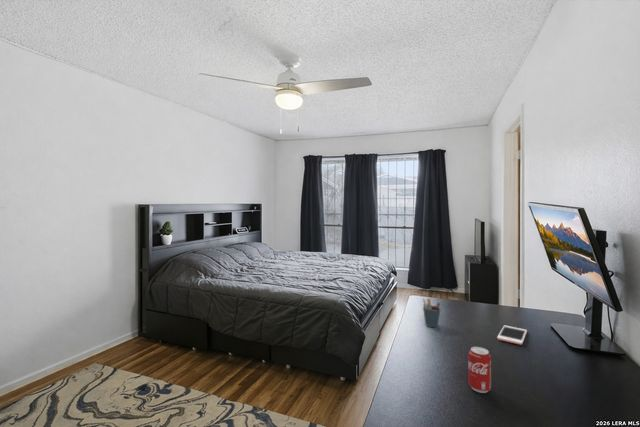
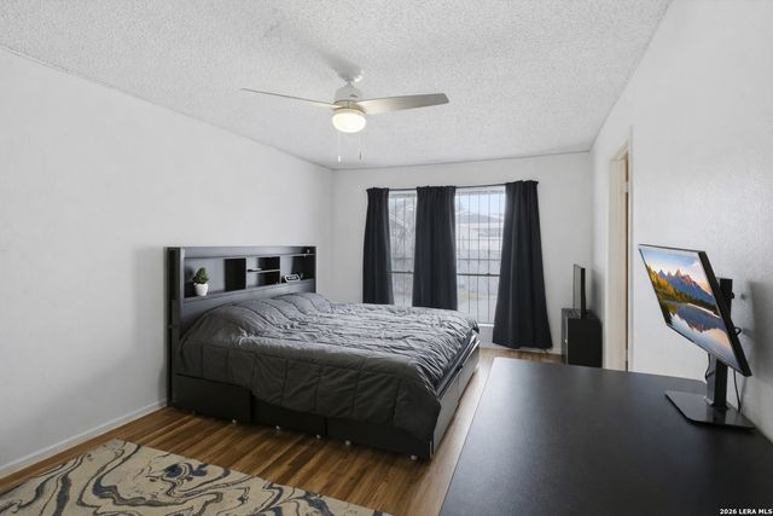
- pen holder (431, 311)
- cell phone (512, 334)
- beverage can (479, 369)
